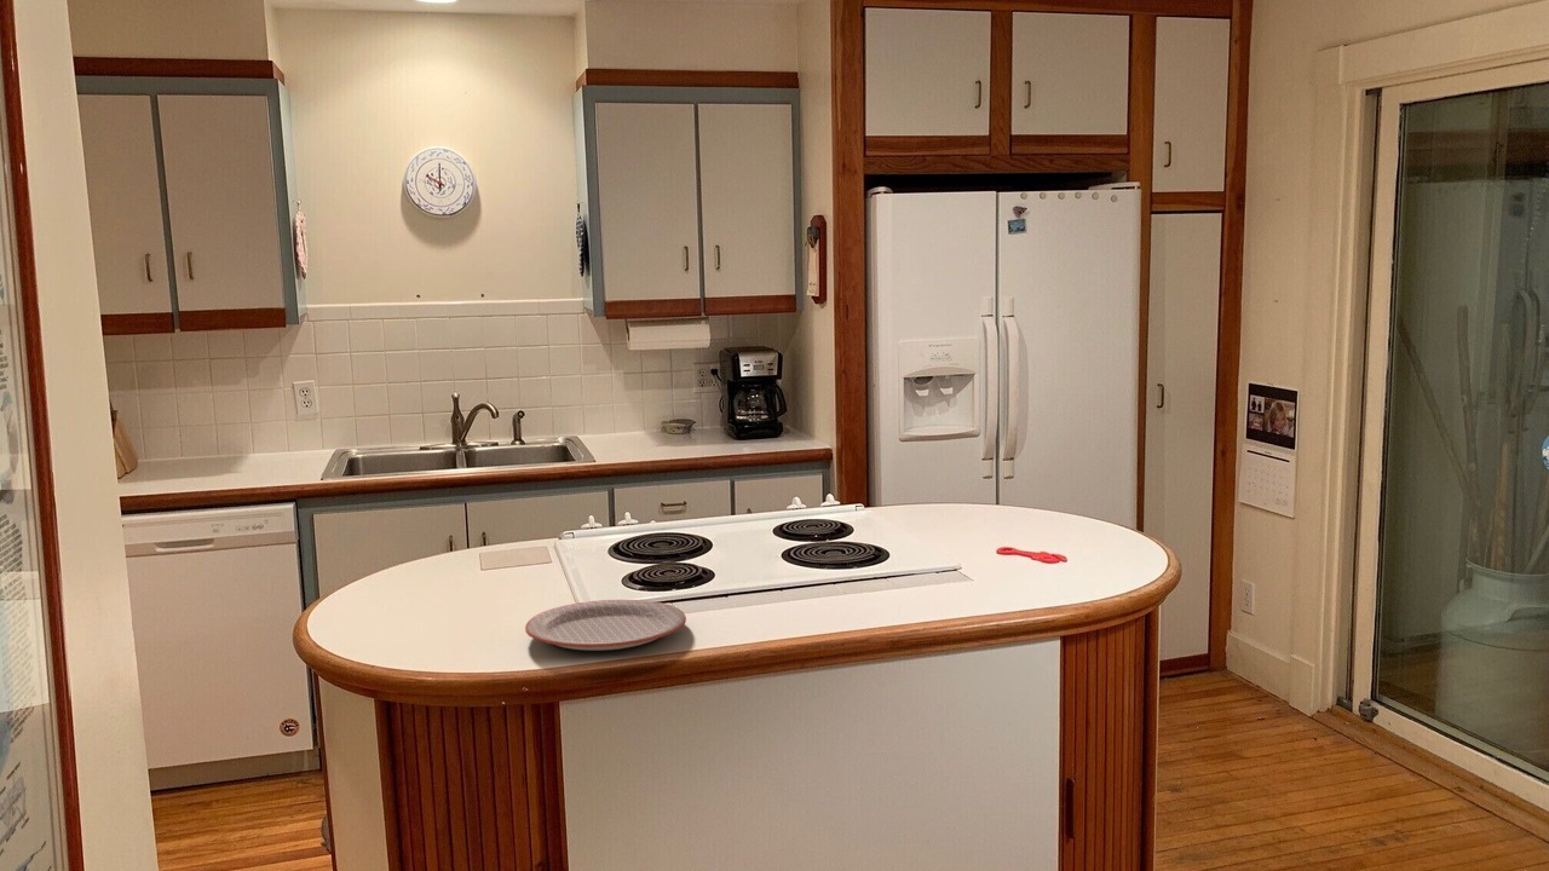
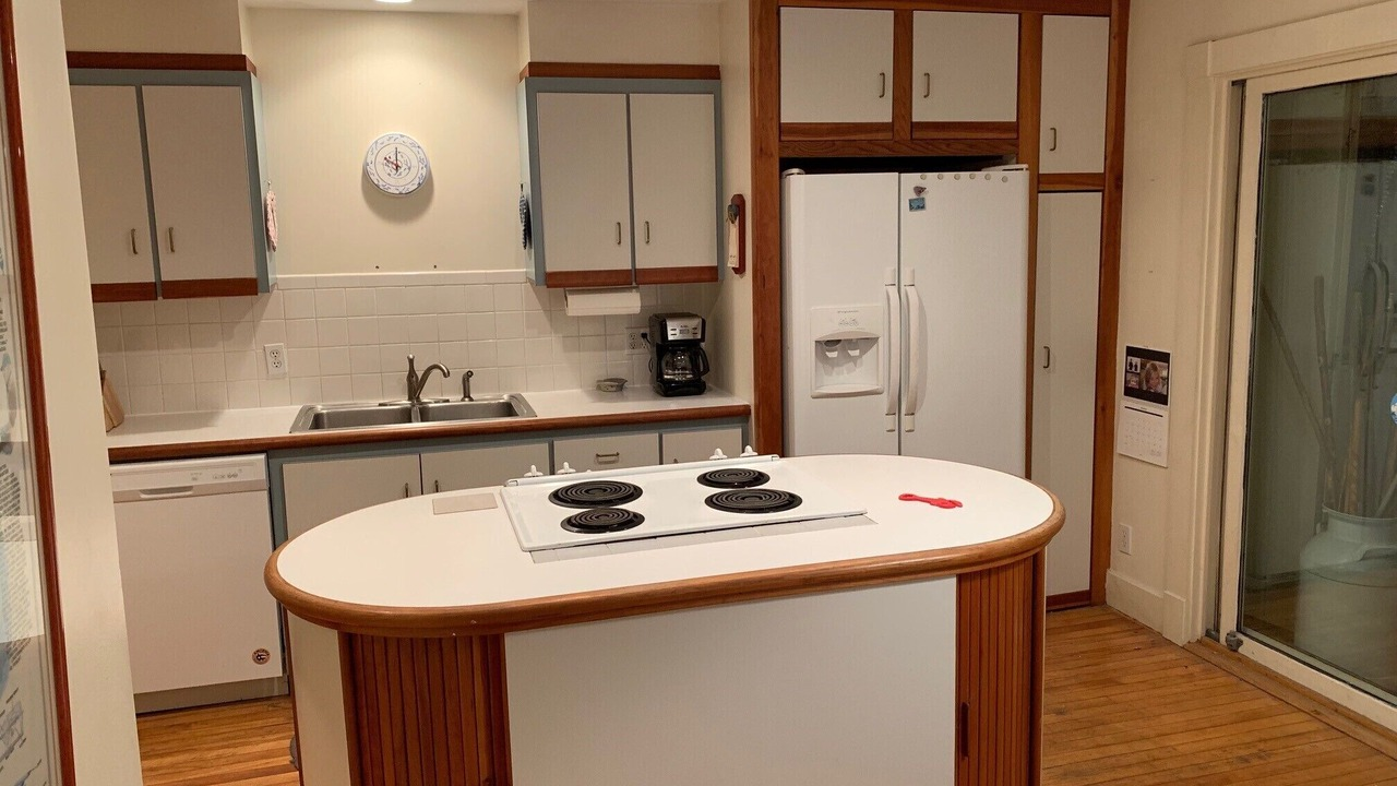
- plate (606, 627)
